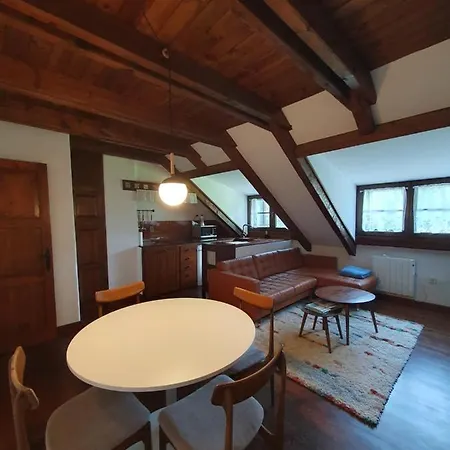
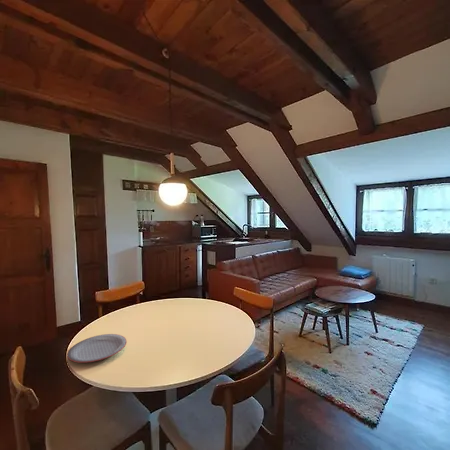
+ plate (98, 348)
